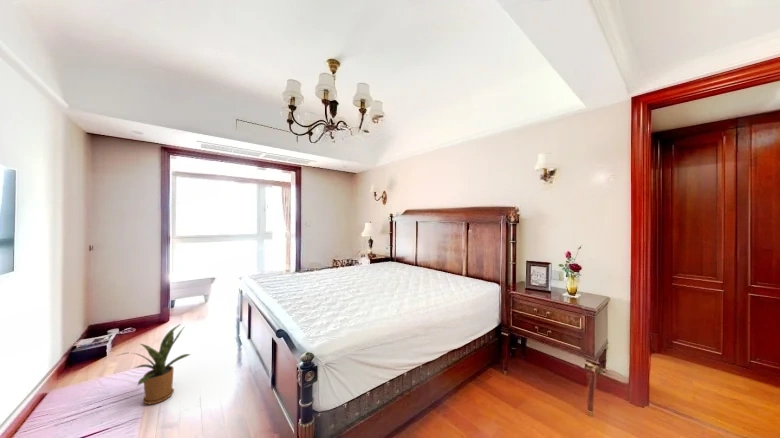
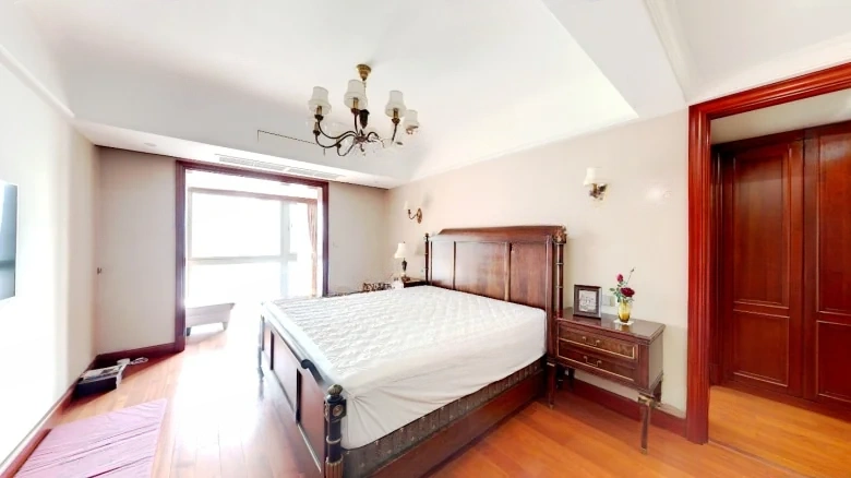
- house plant (156, 364)
